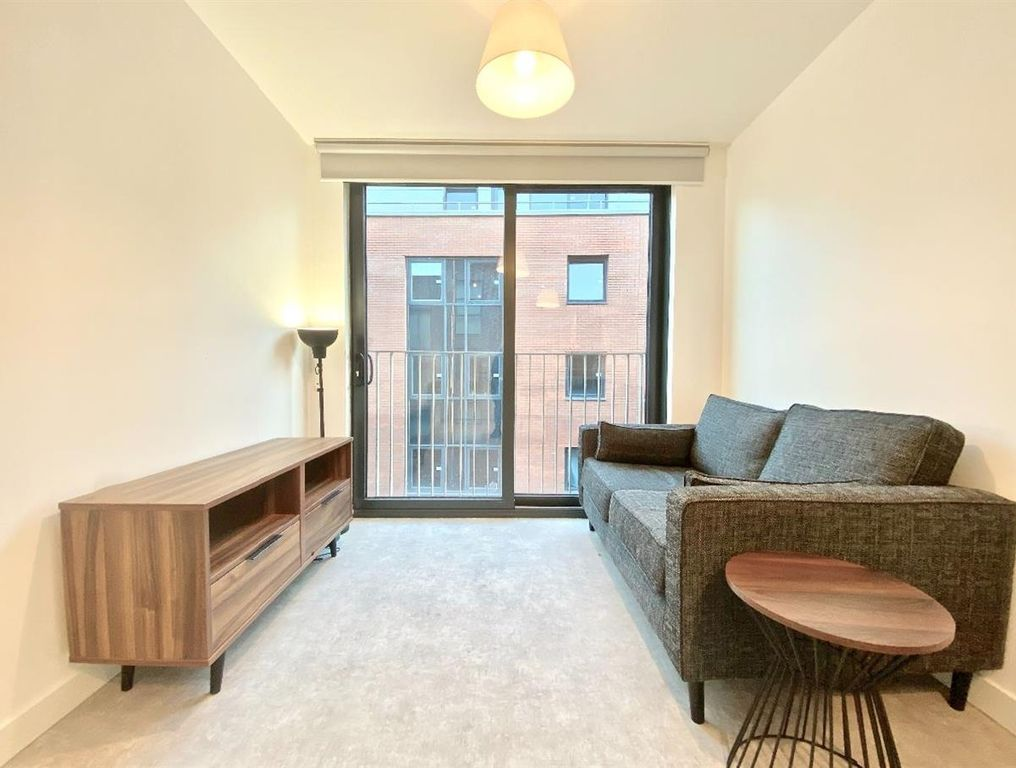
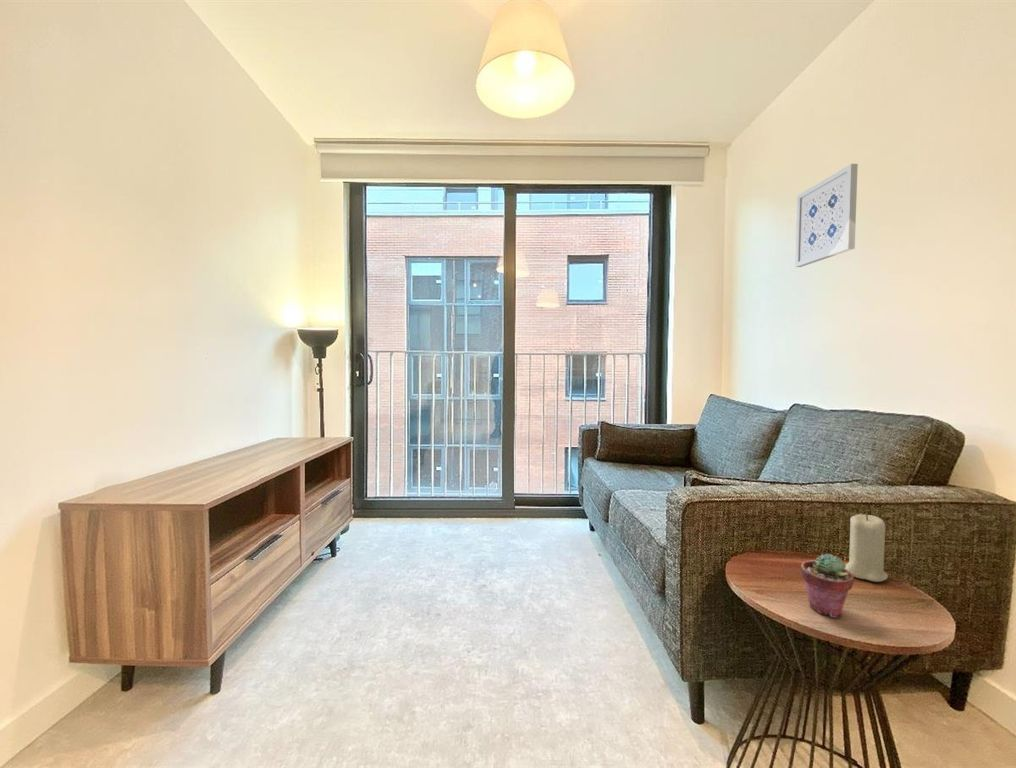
+ candle (865, 543)
+ potted succulent (826, 581)
+ wall art (823, 220)
